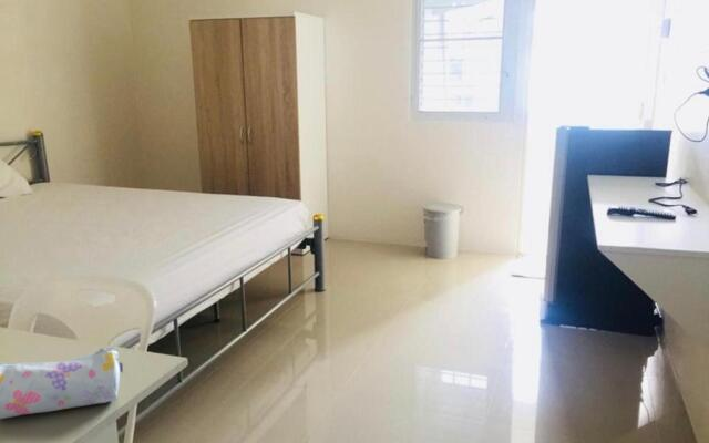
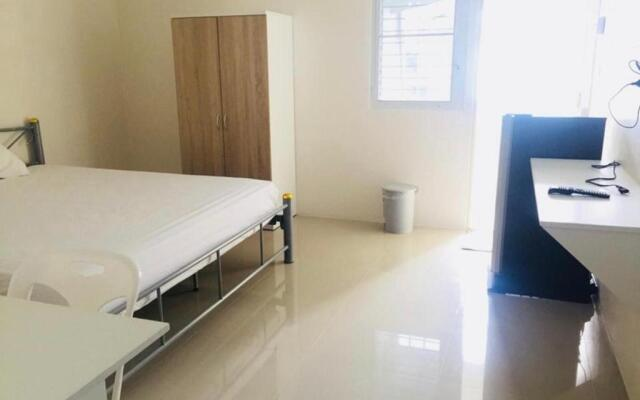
- pencil case (58, 382)
